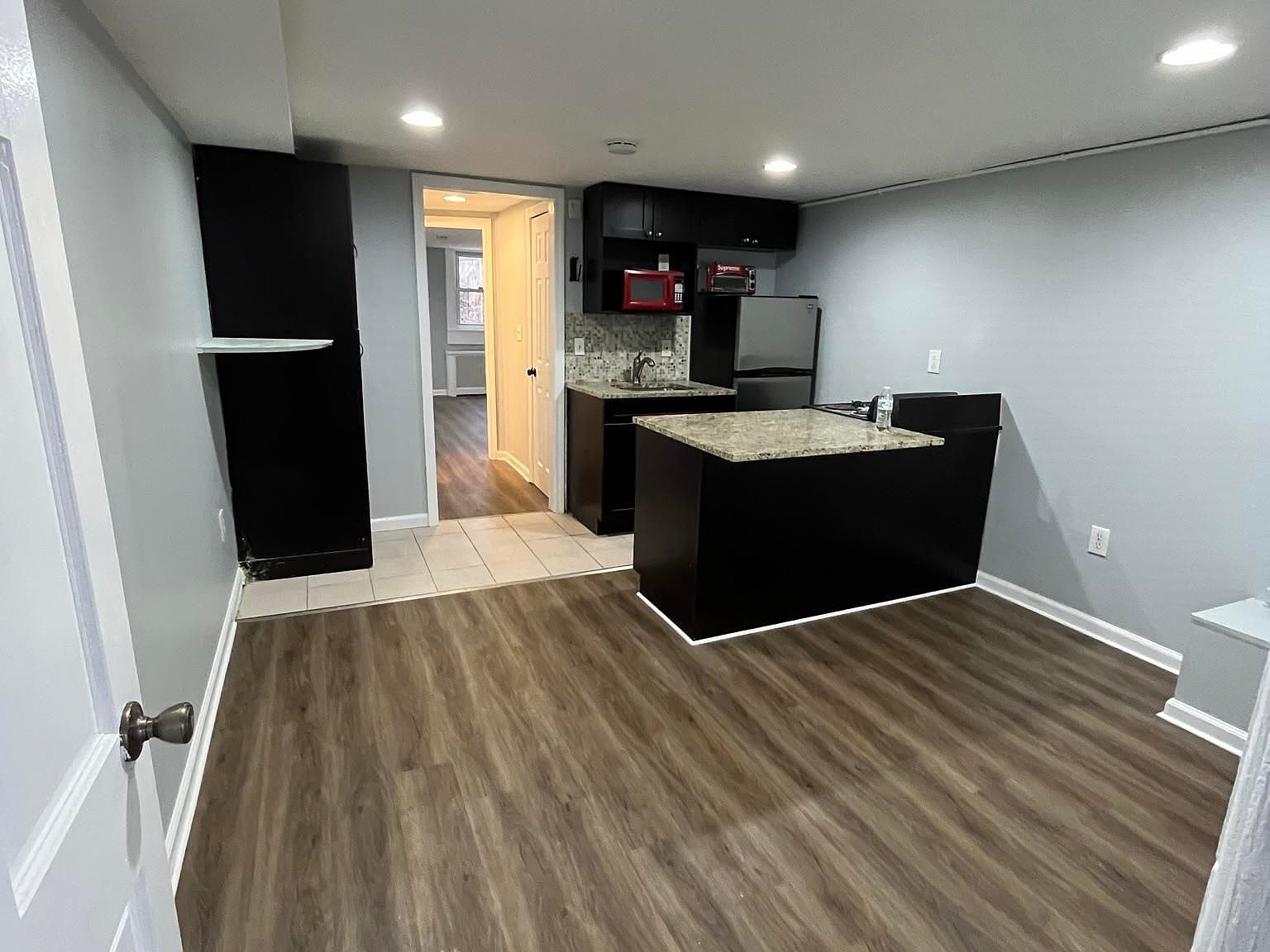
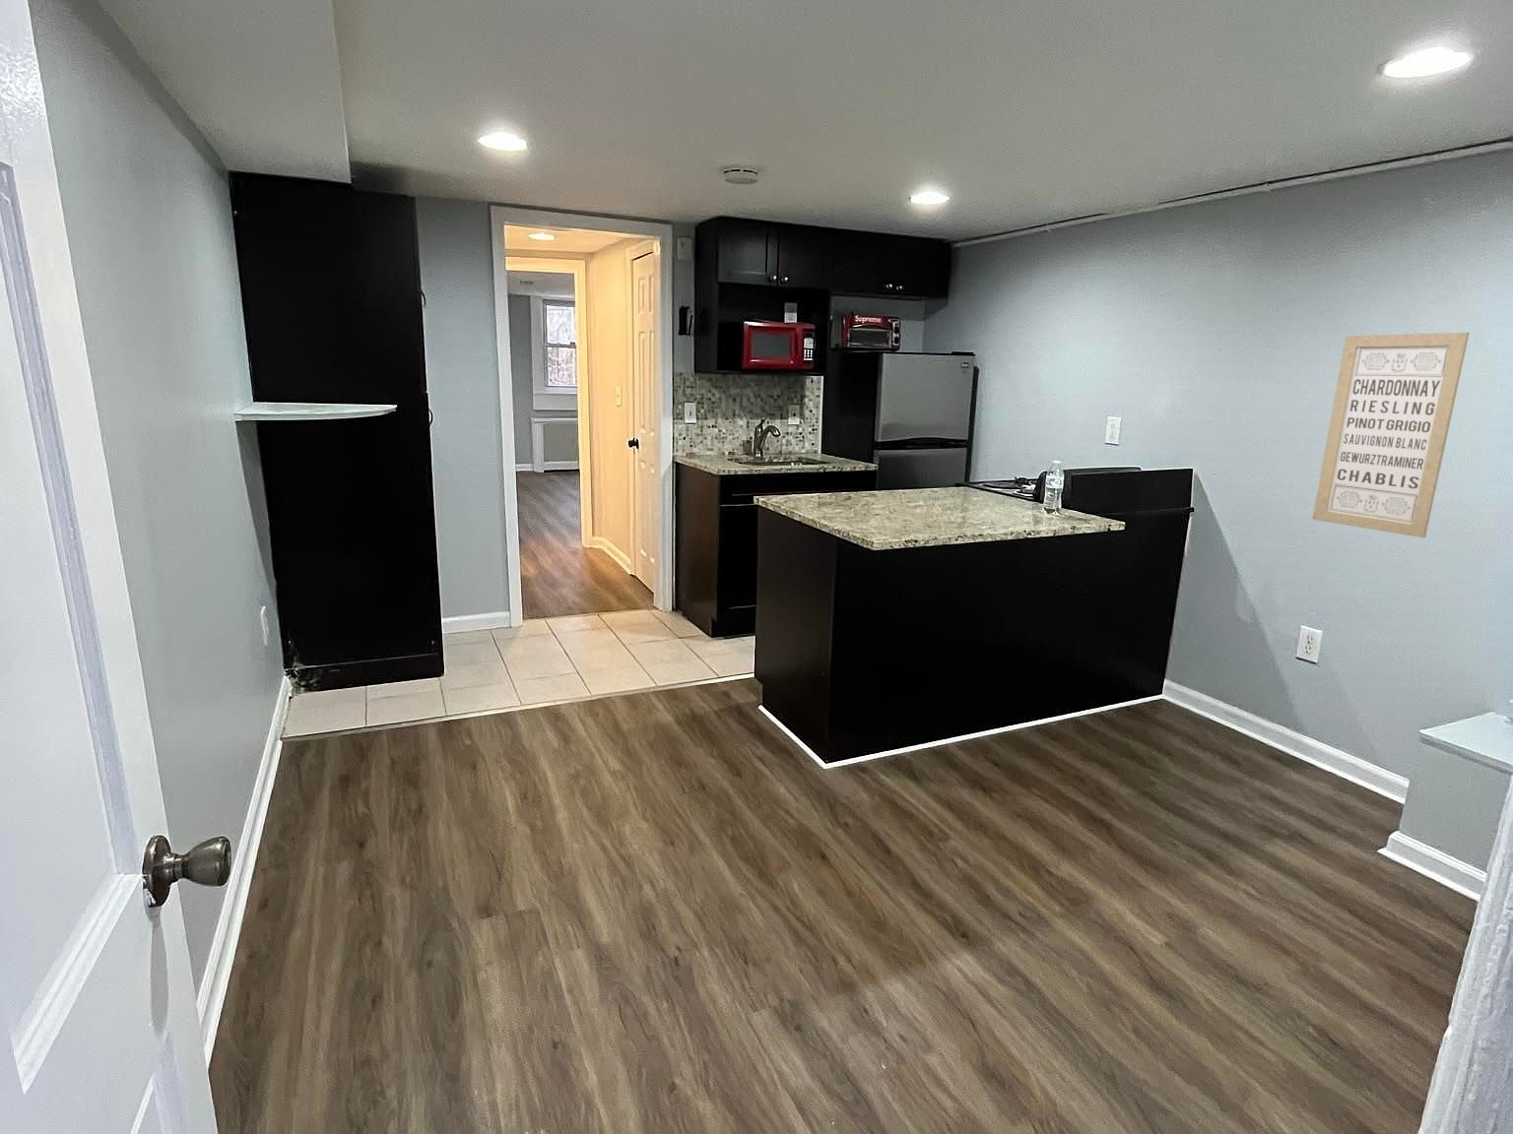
+ wall art (1384, 434)
